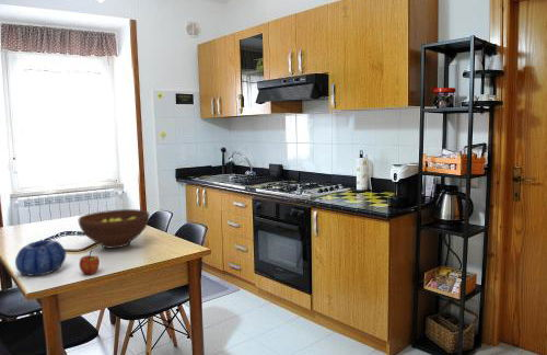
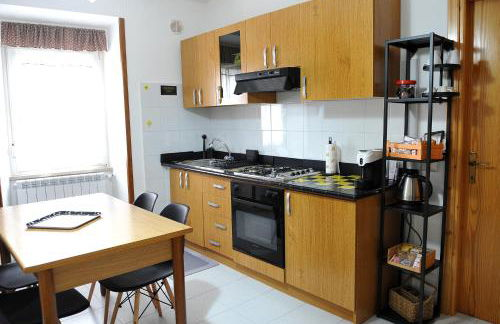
- decorative bowl (40, 256)
- fruit bowl (115, 230)
- apple (89, 261)
